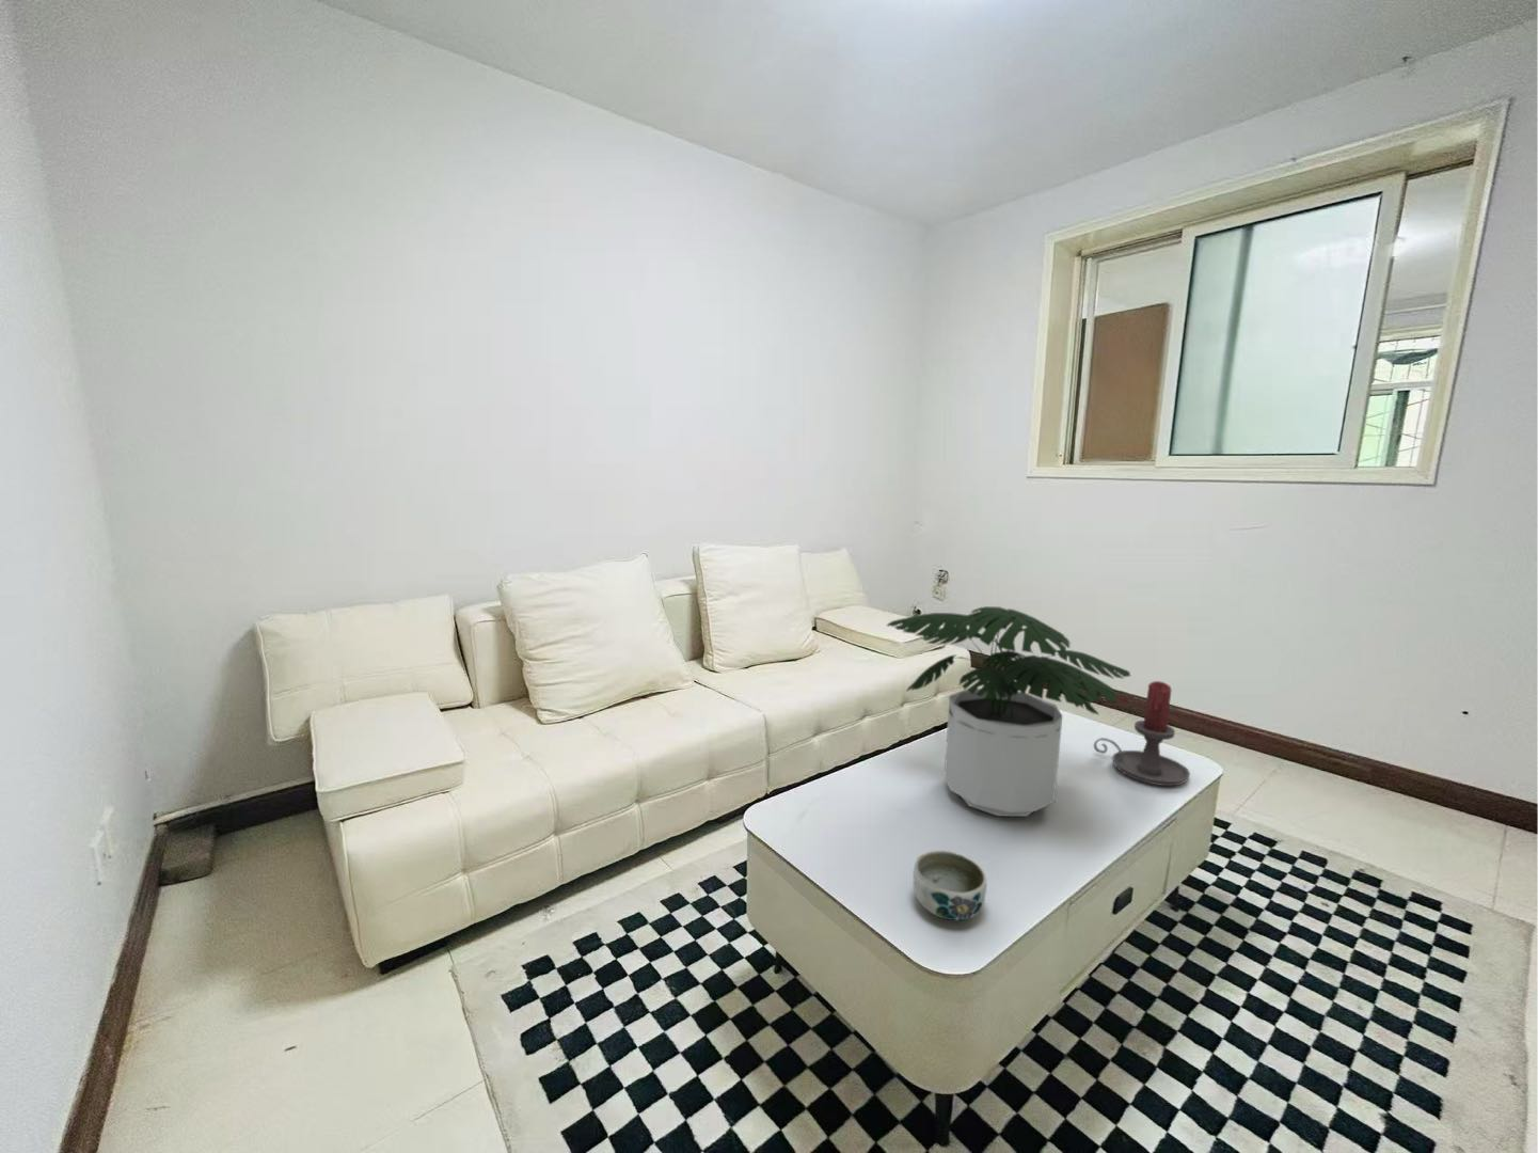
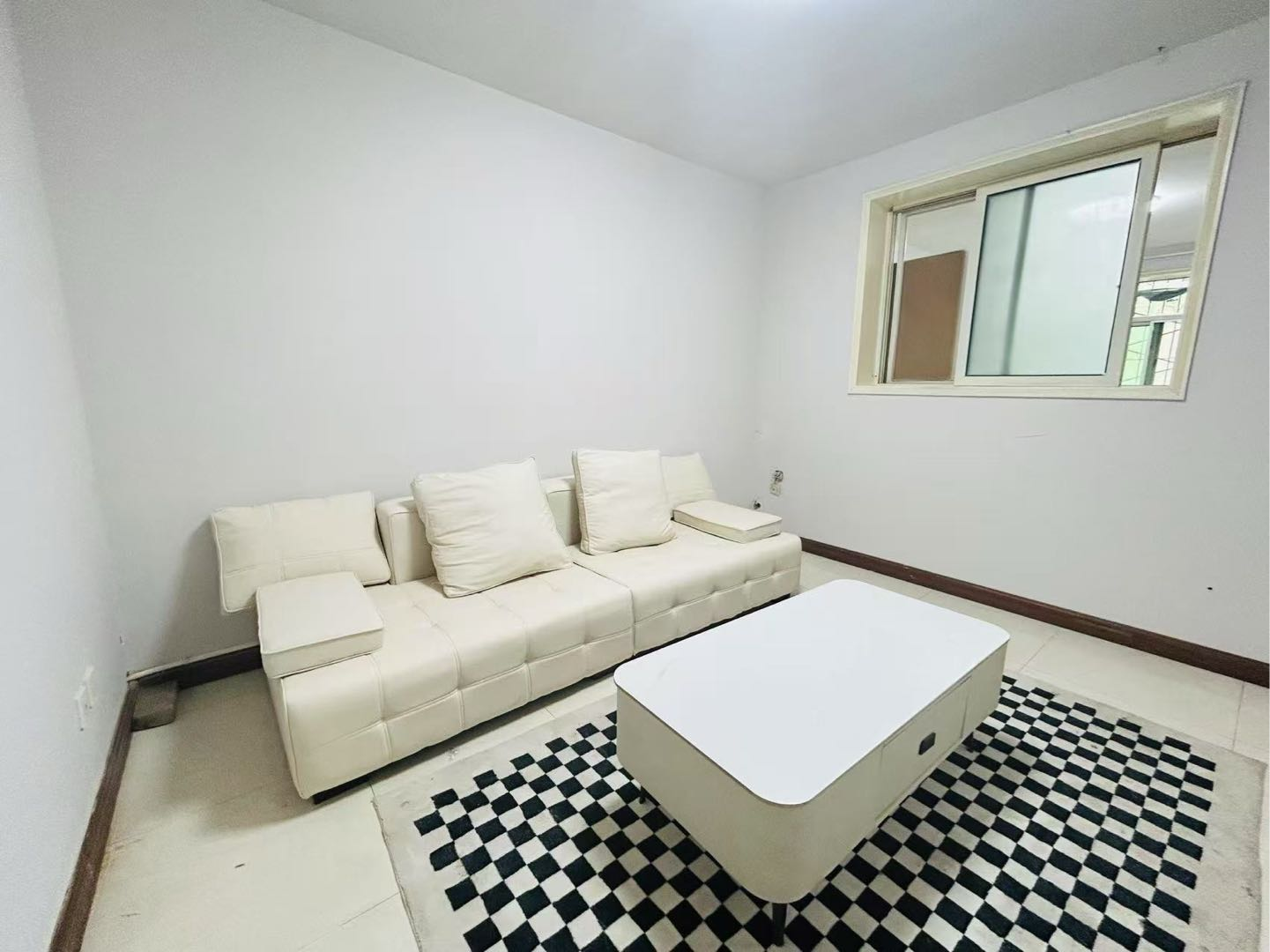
- candle holder (1143, 725)
- potted plant (1003, 698)
- bowl (948, 888)
